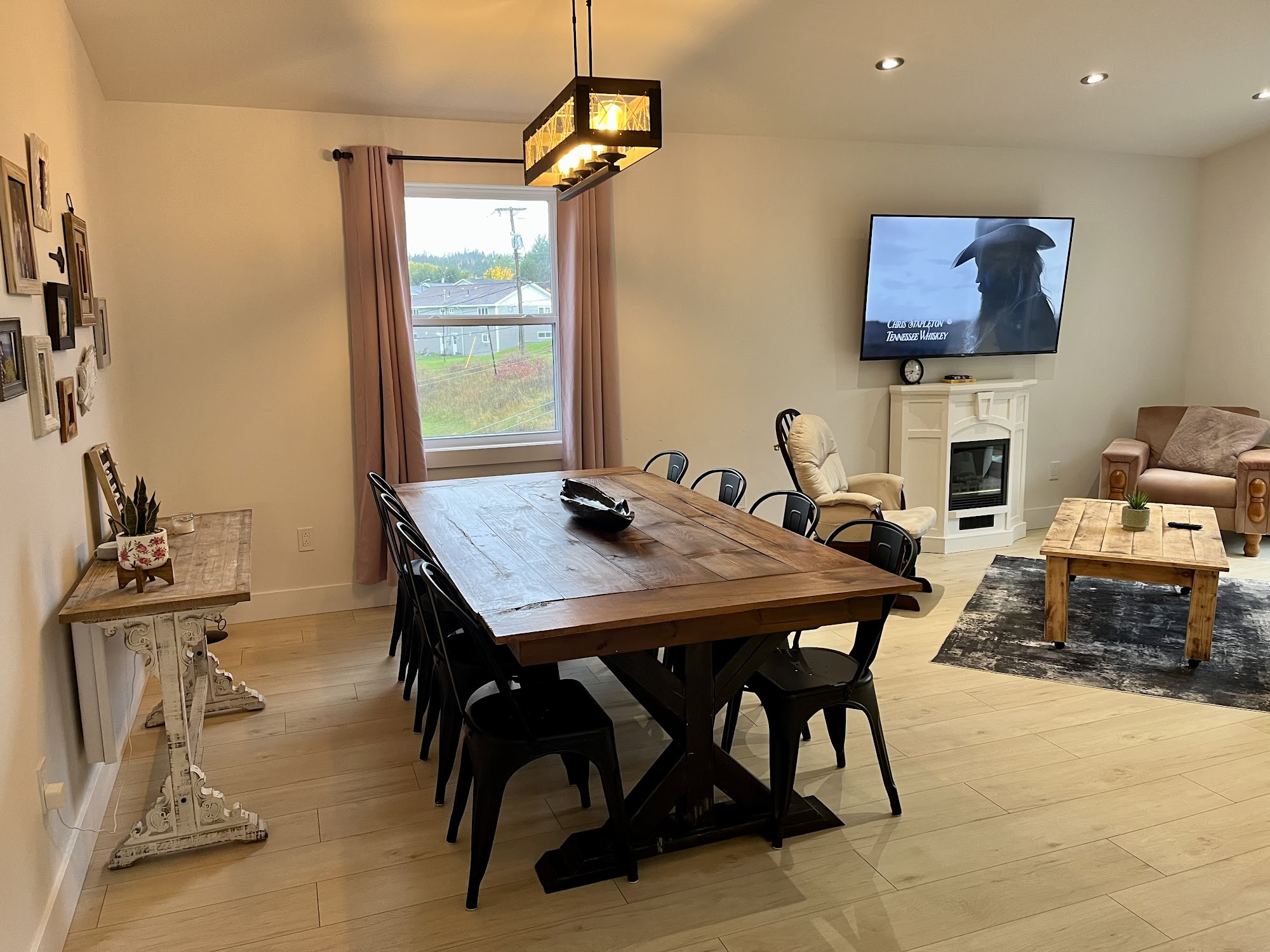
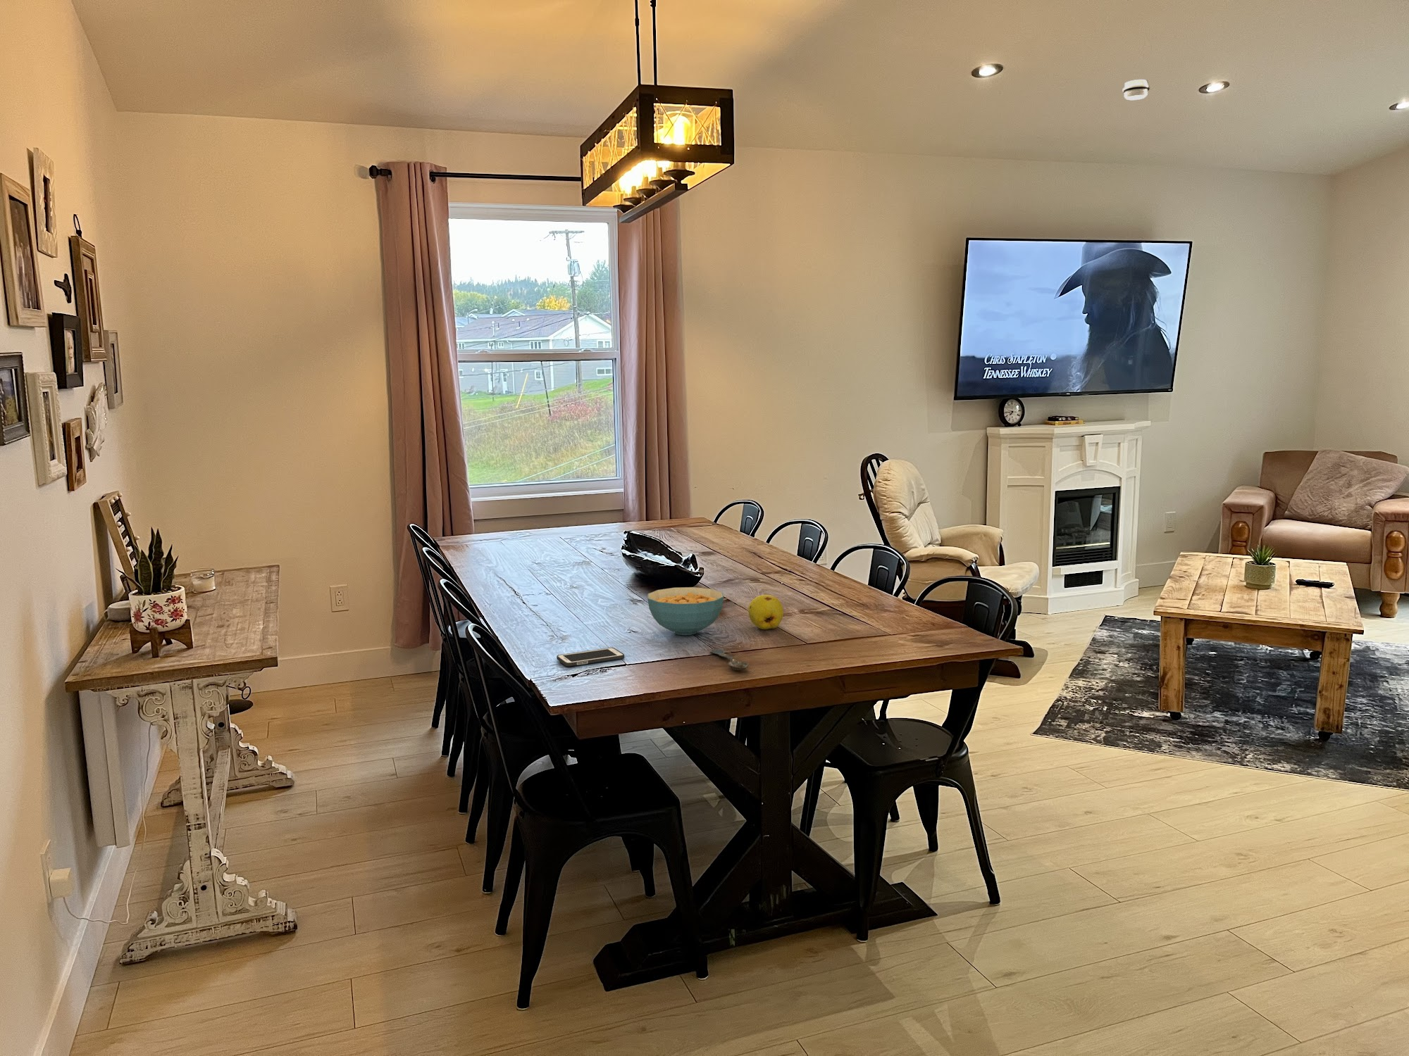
+ spoon (728, 658)
+ cereal bowl (686, 613)
+ cell phone (590, 657)
+ fruit (766, 610)
+ smoke detector (1136, 90)
